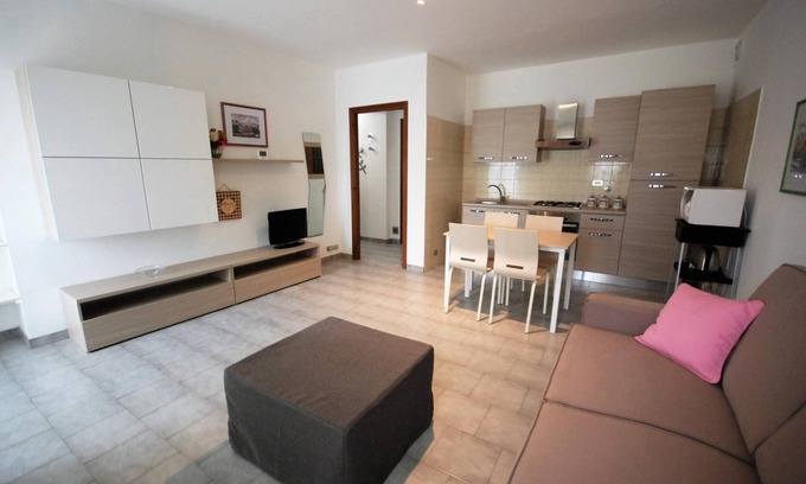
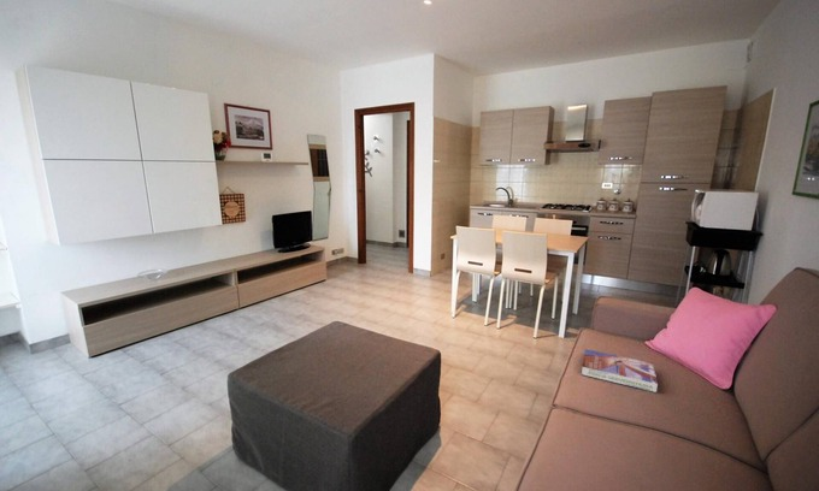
+ textbook (617, 368)
